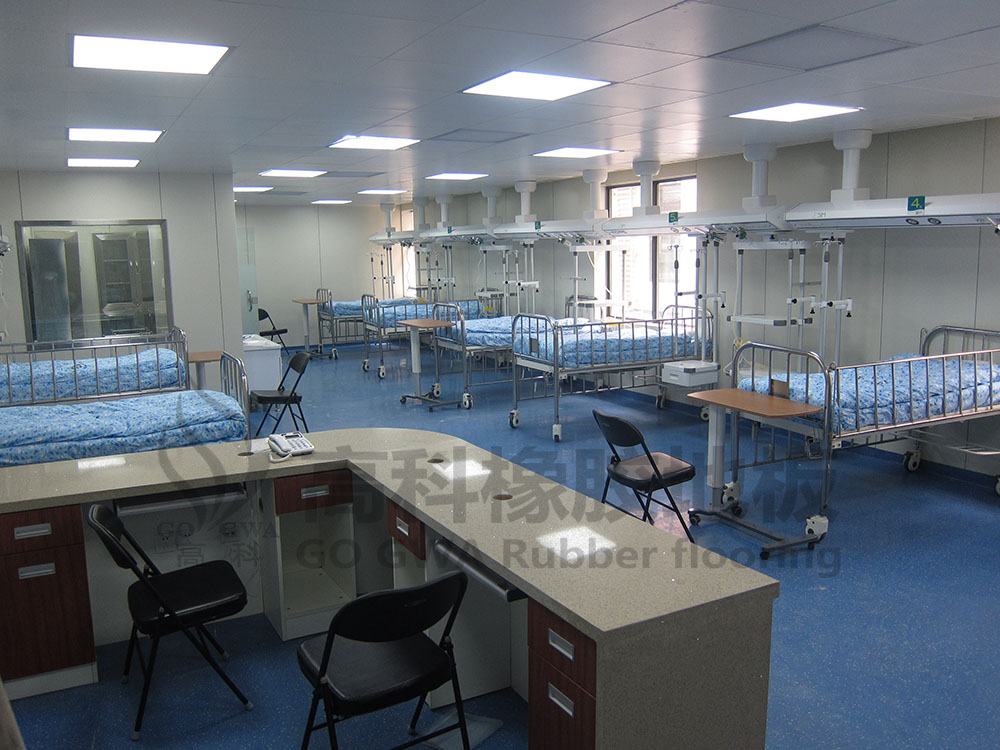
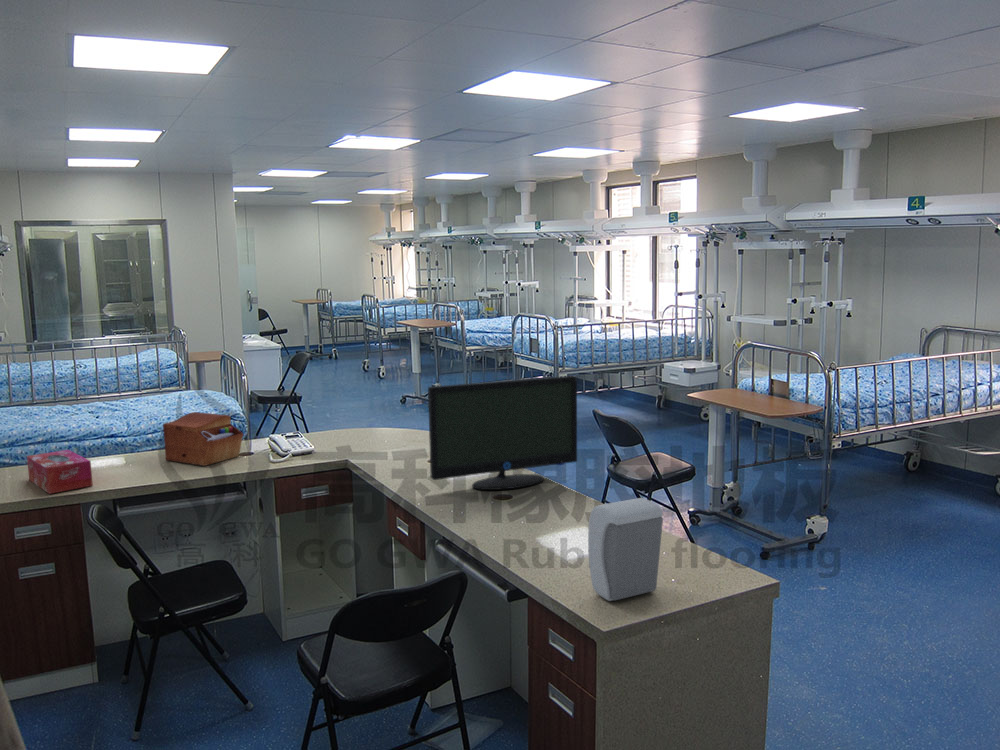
+ sewing box (203, 438)
+ monitor (507, 432)
+ soap dispenser (625, 548)
+ tissue box (59, 470)
